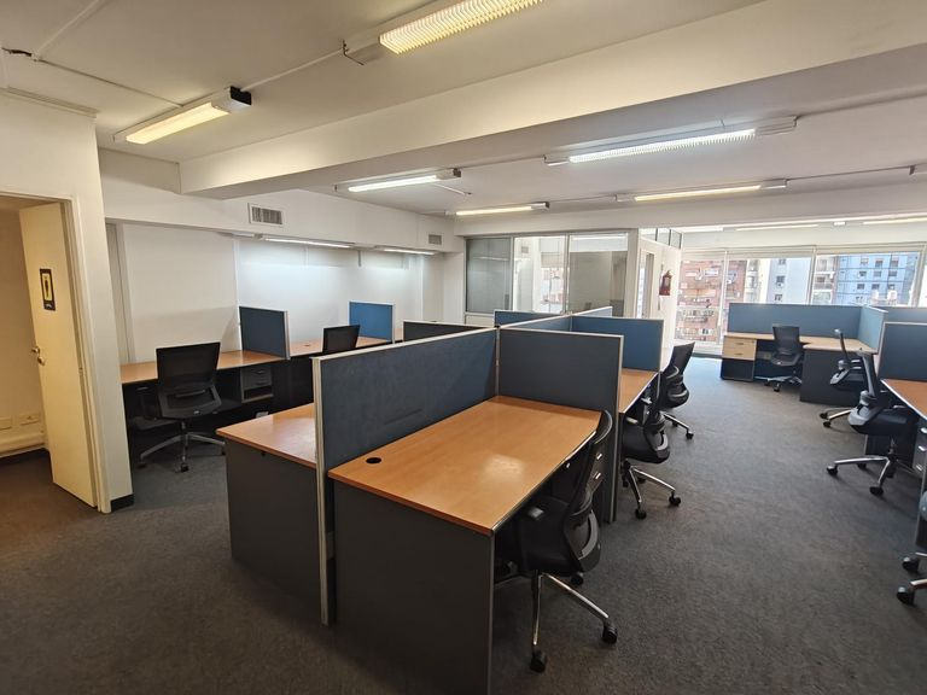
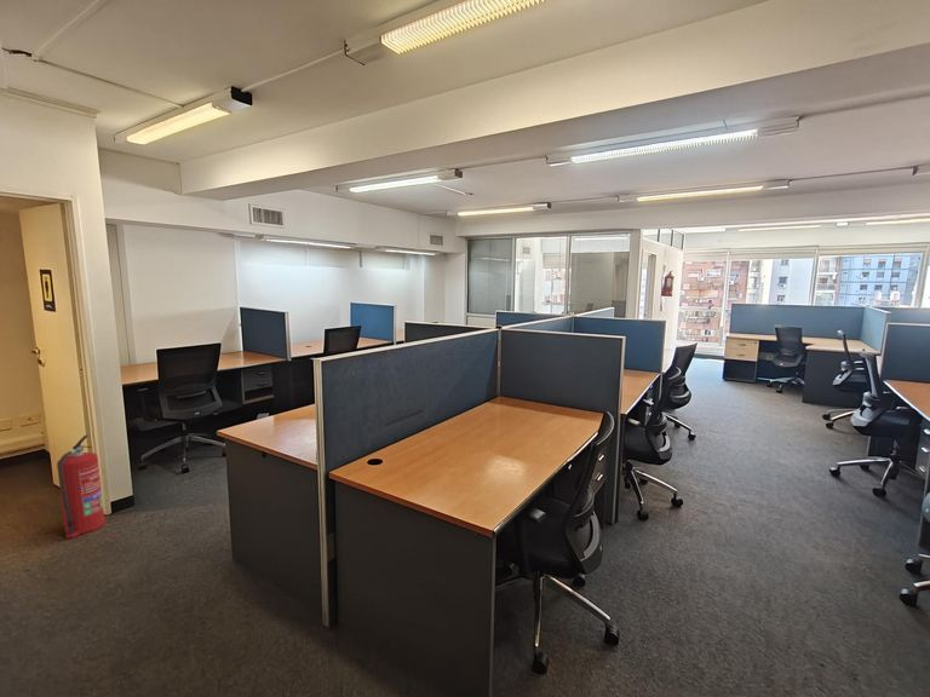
+ fire extinguisher (79, 484)
